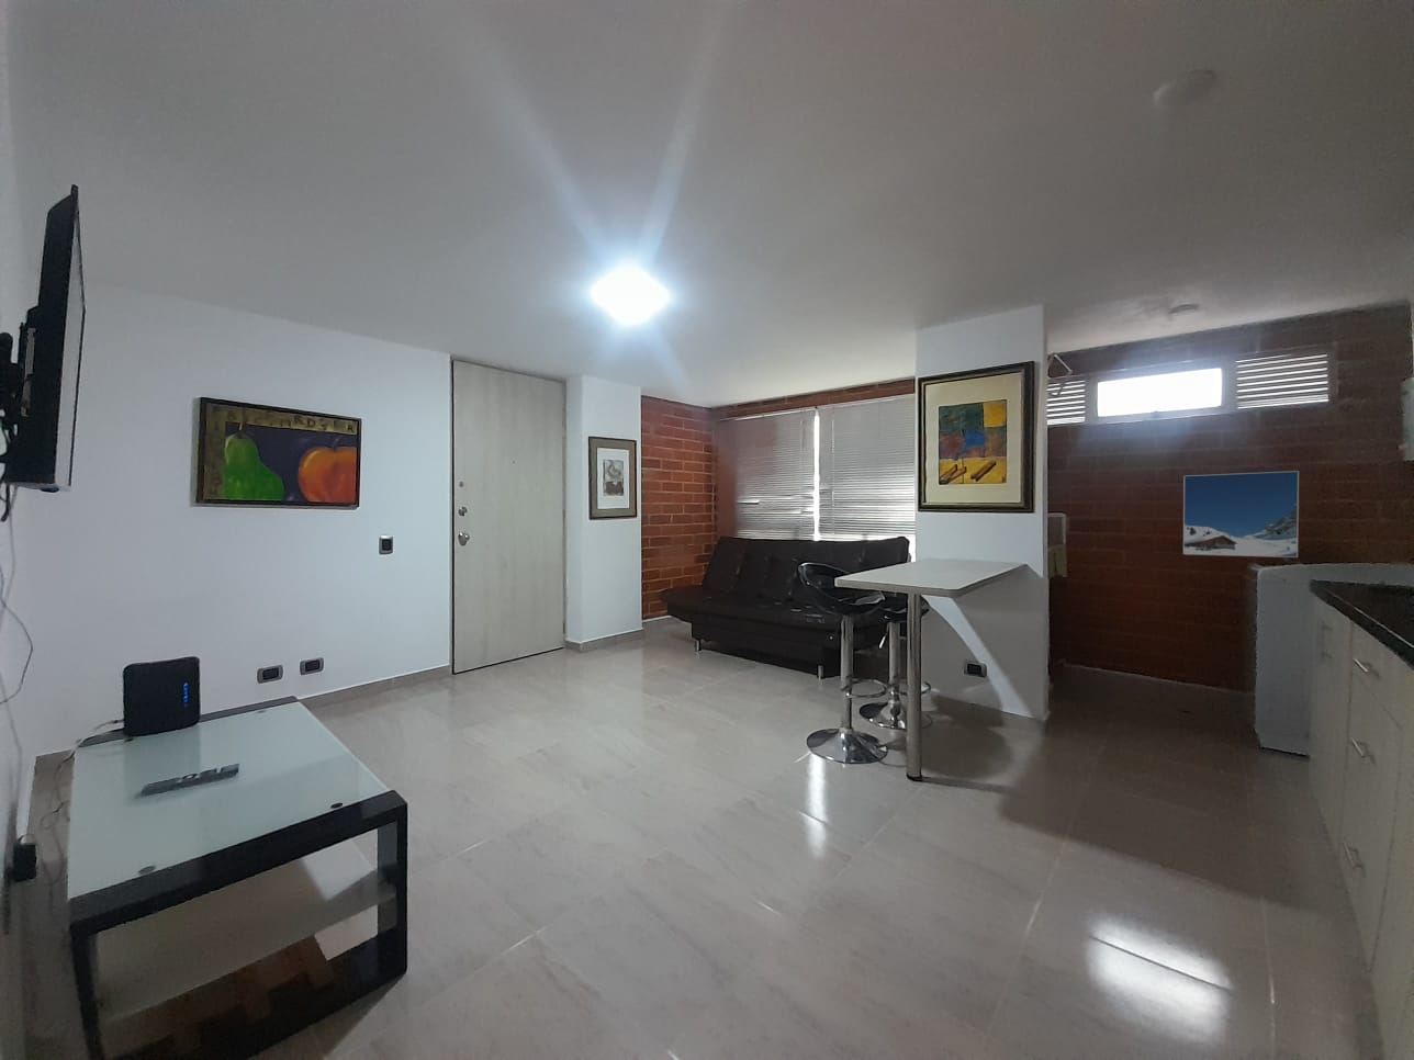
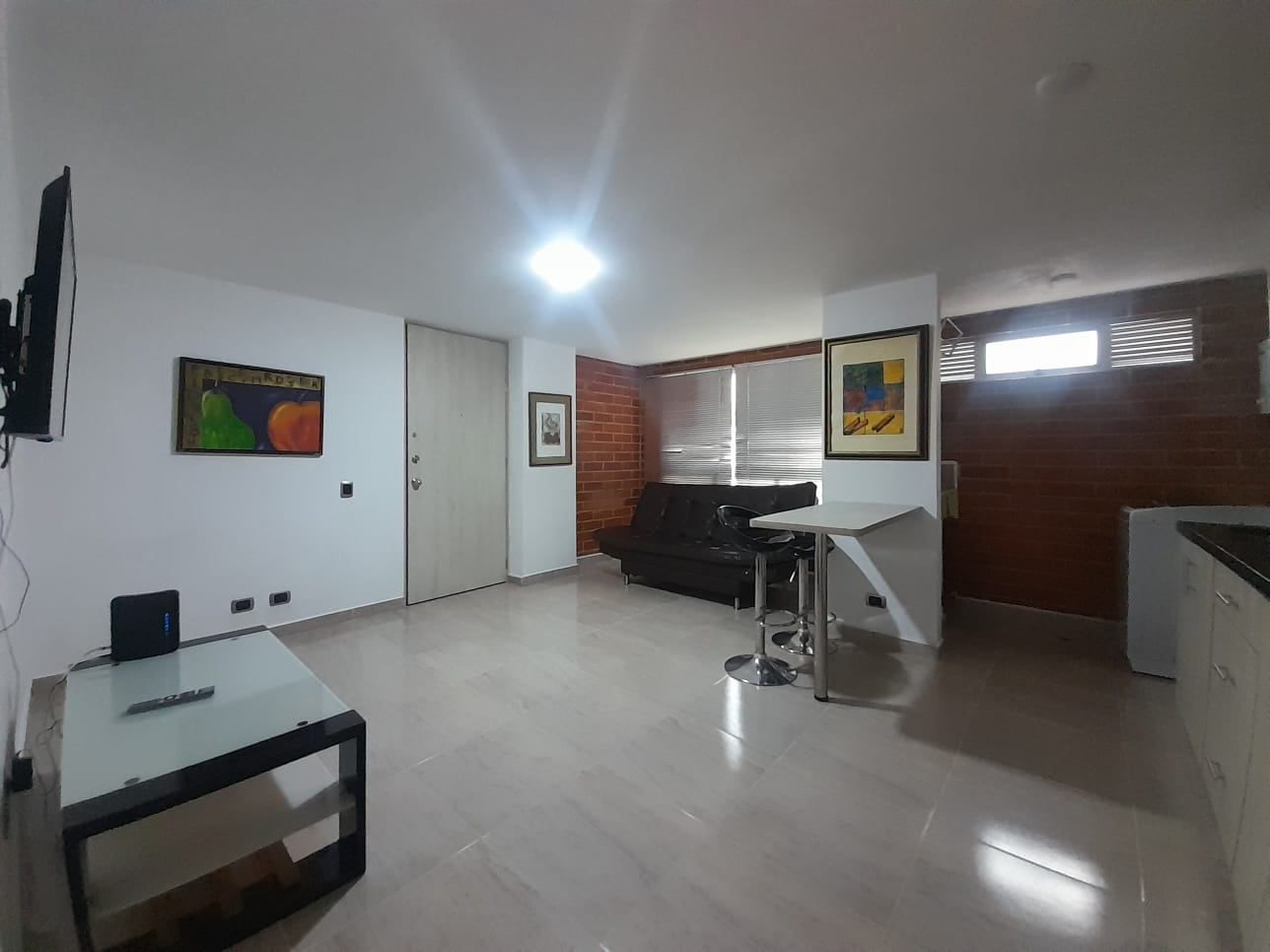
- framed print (1237, 514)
